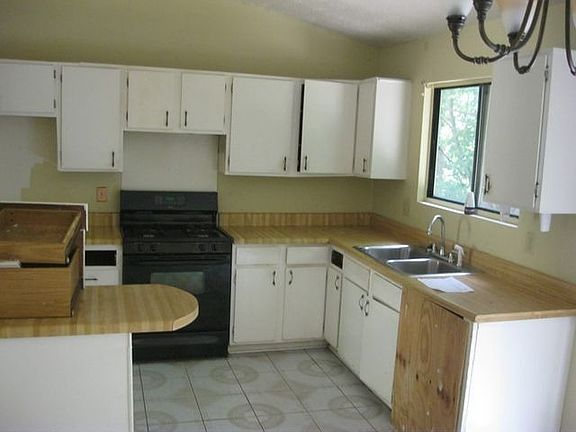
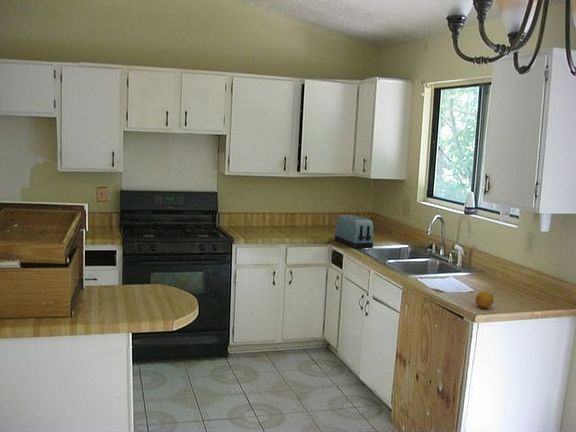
+ fruit (484, 299)
+ toaster (354, 230)
